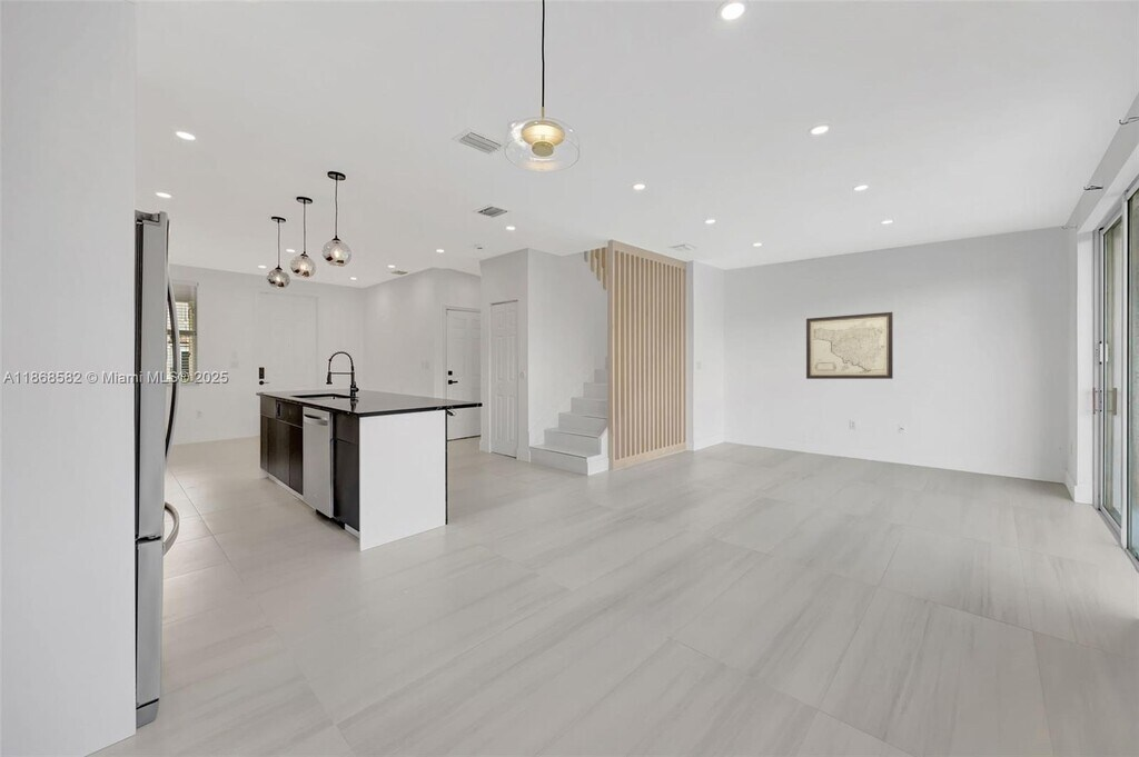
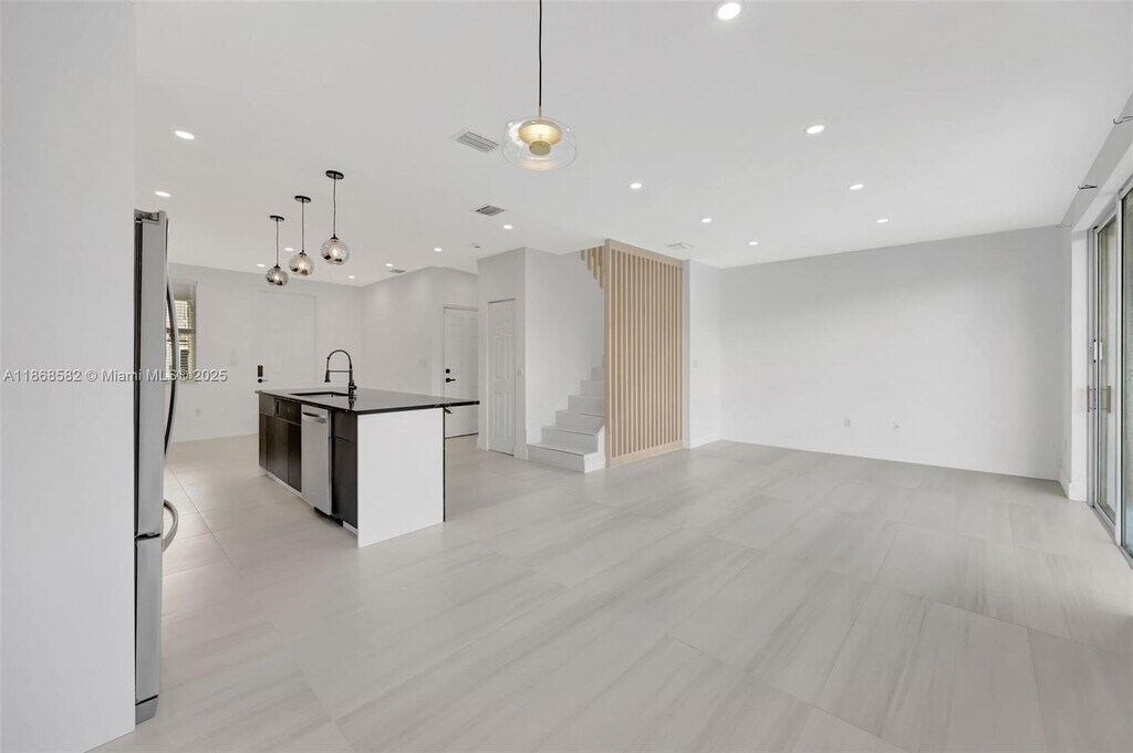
- wall art (846, 347)
